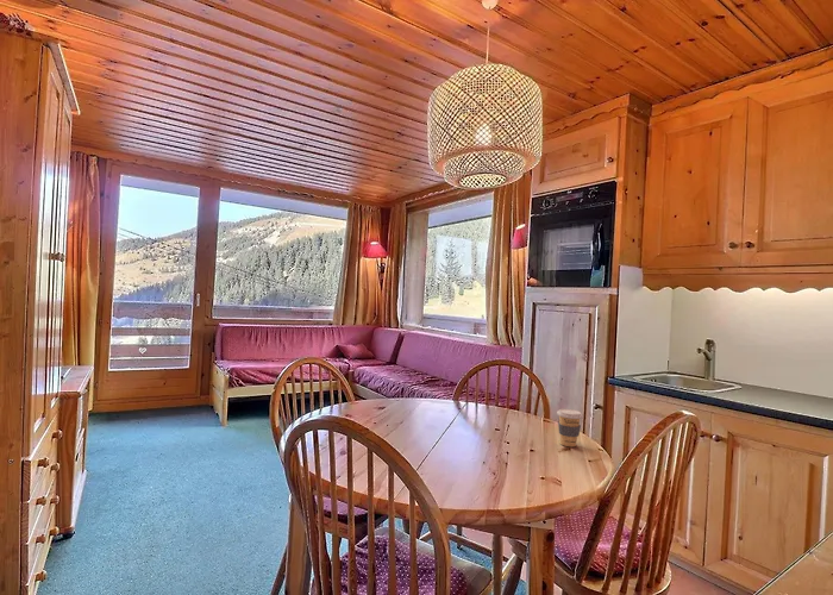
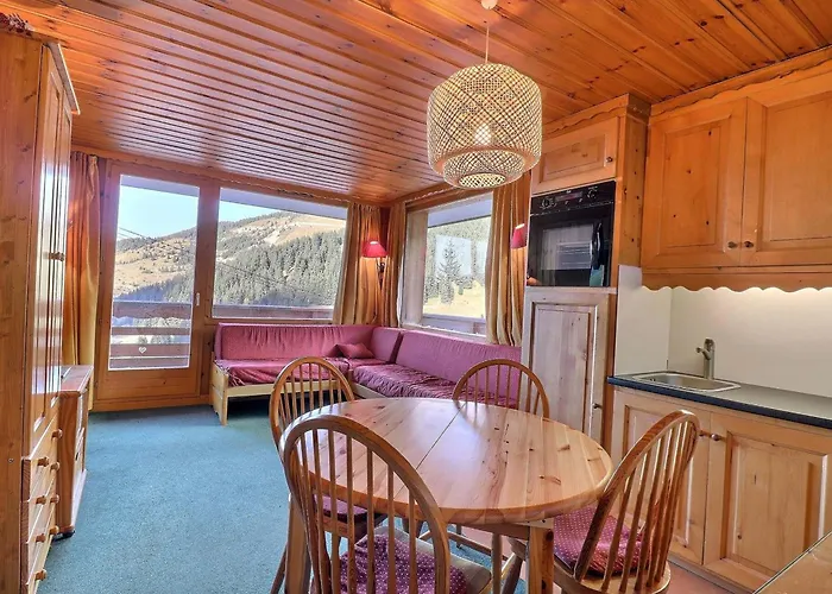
- coffee cup (569, 427)
